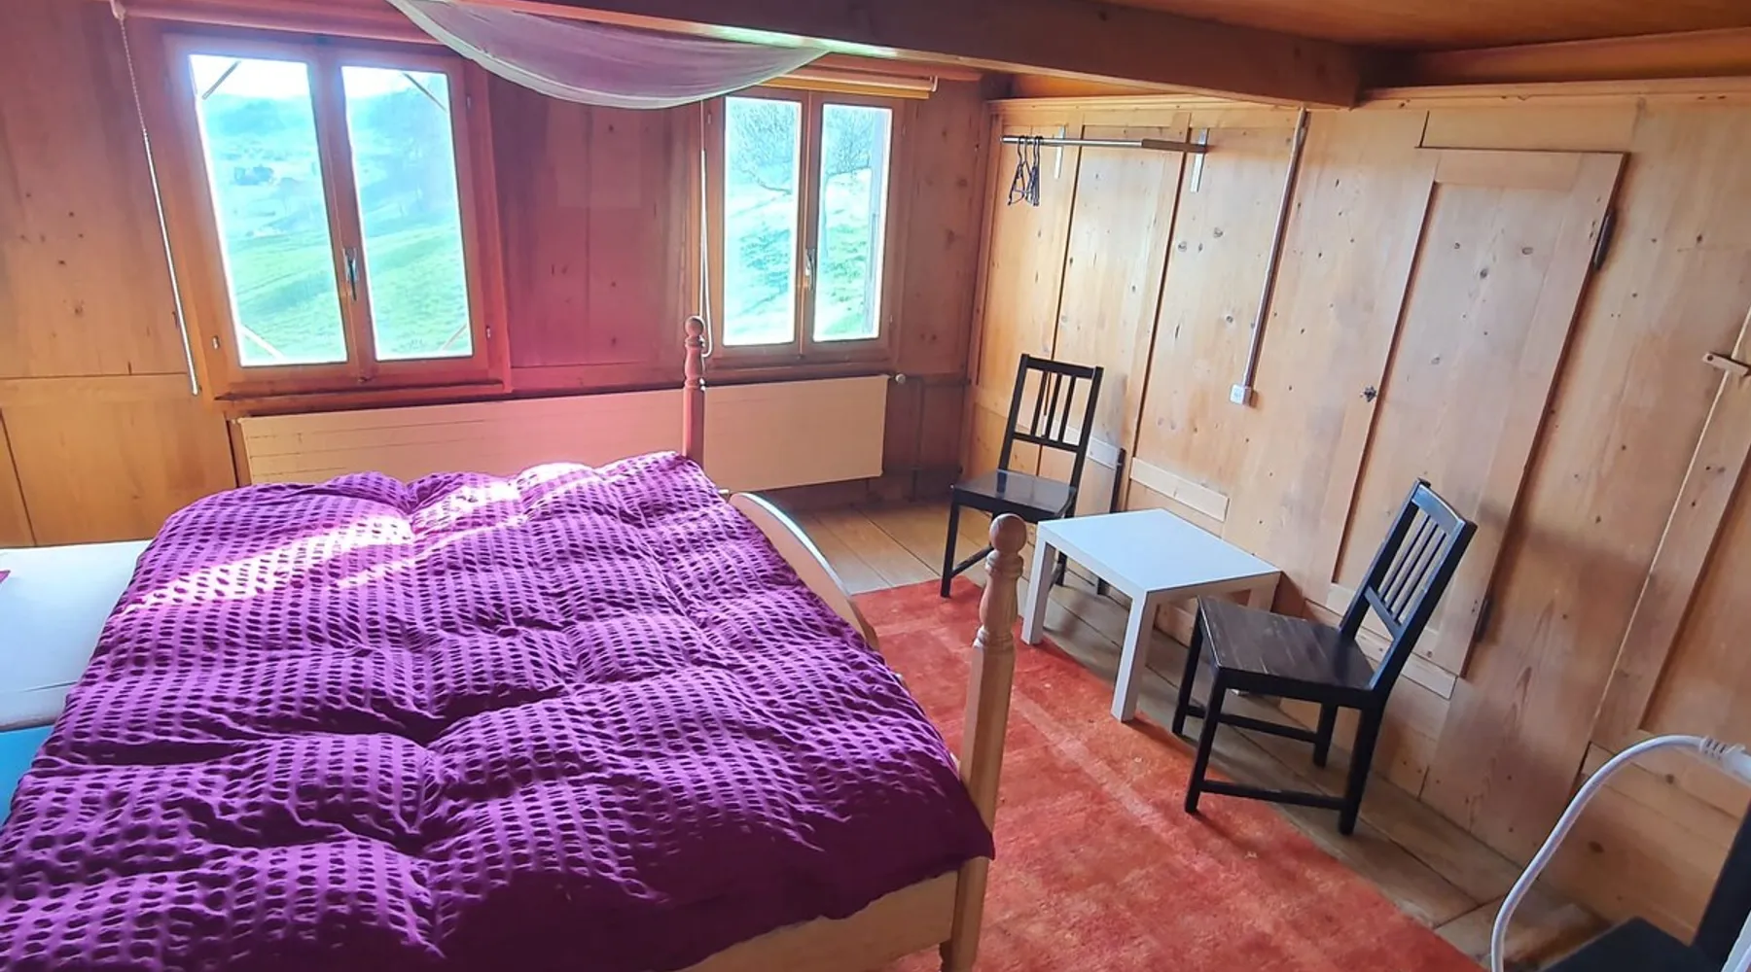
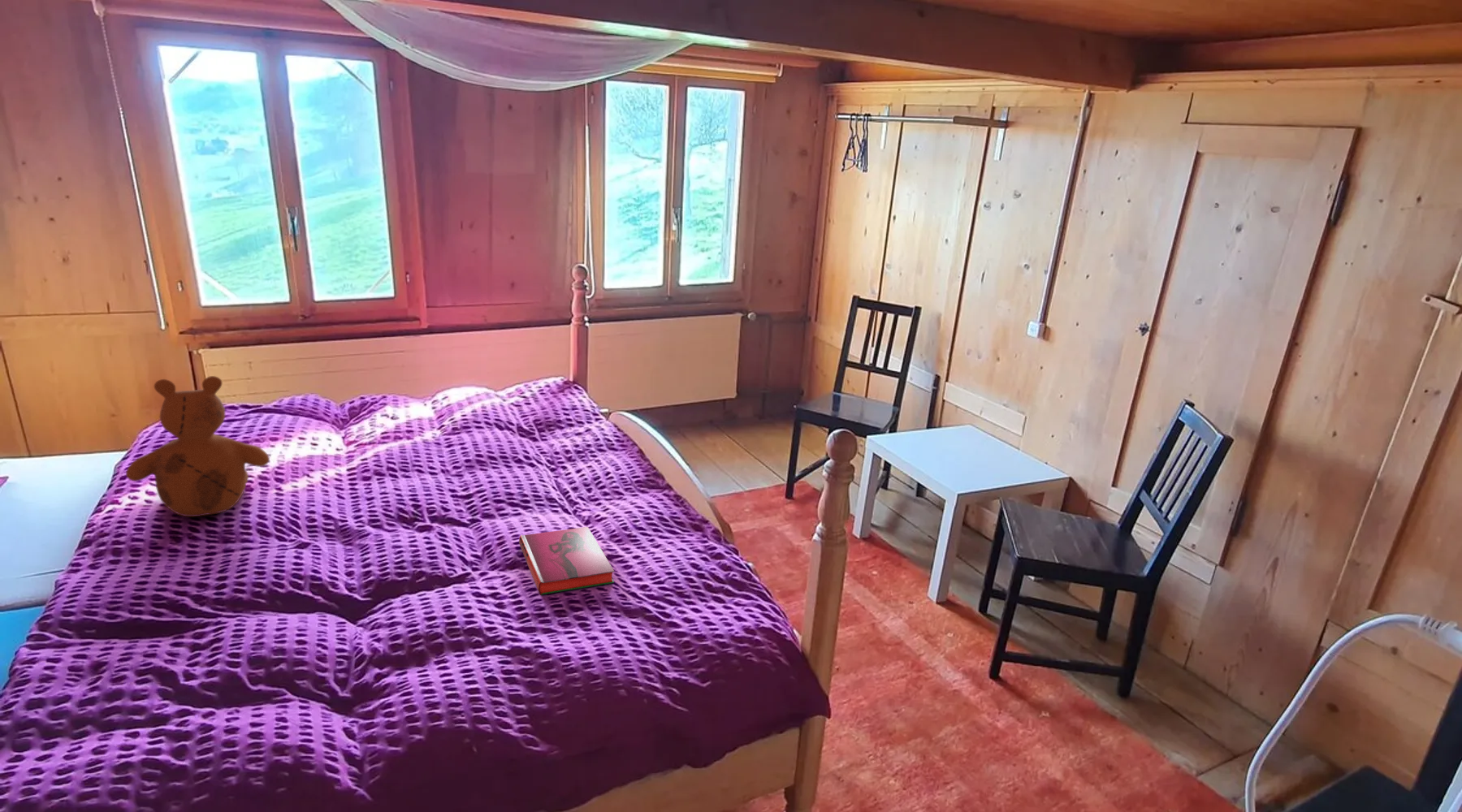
+ teddy bear (198, 440)
+ hardback book (564, 558)
